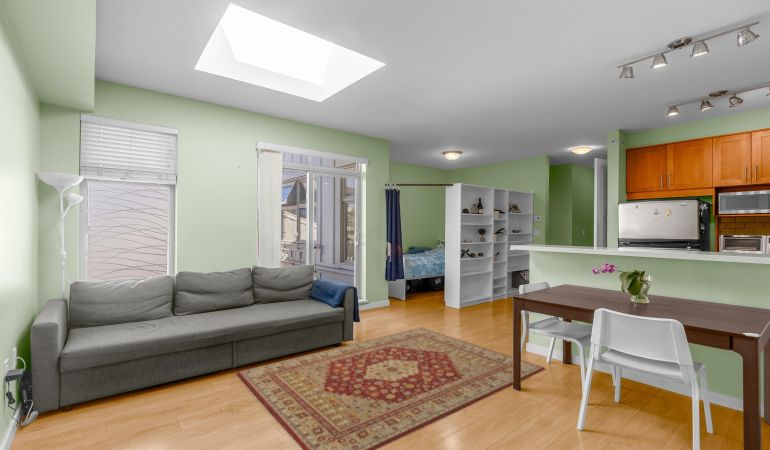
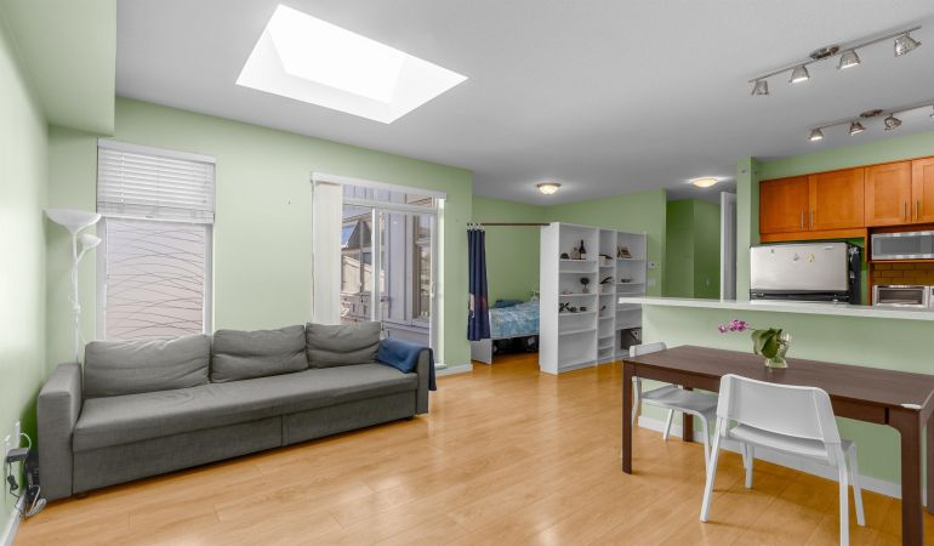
- rug (393, 370)
